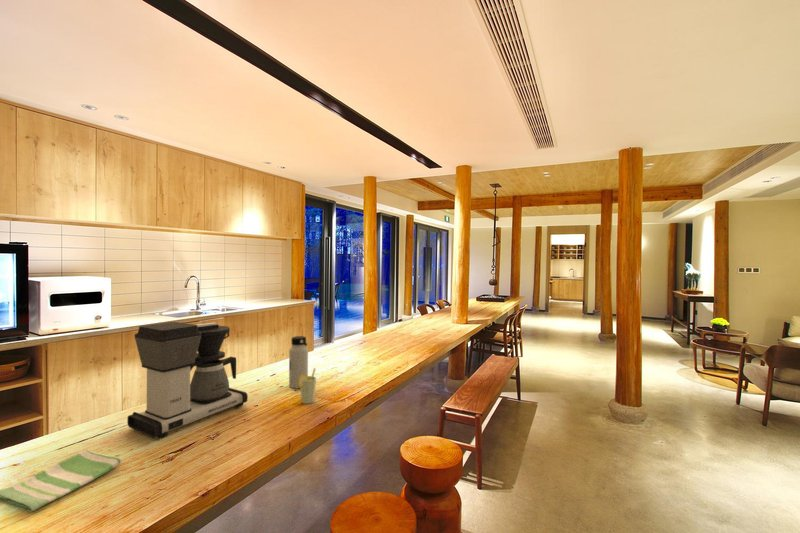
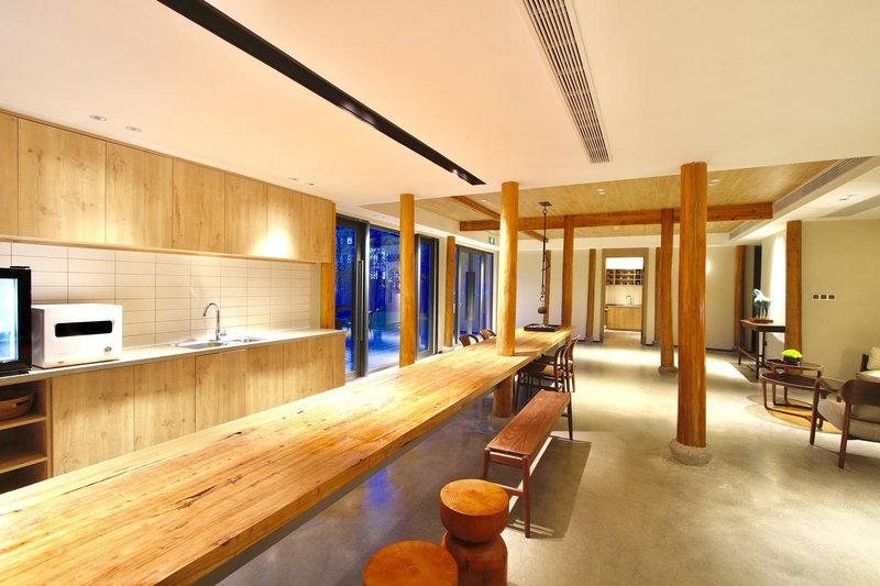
- coffee maker (195, 370)
- cup (306, 386)
- dish towel (62, 476)
- water bottle (298, 361)
